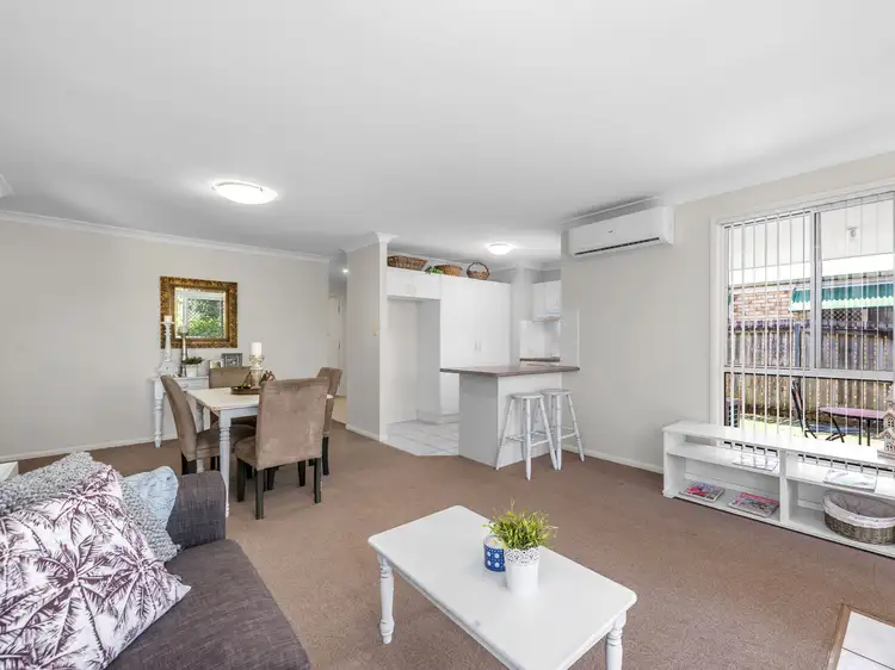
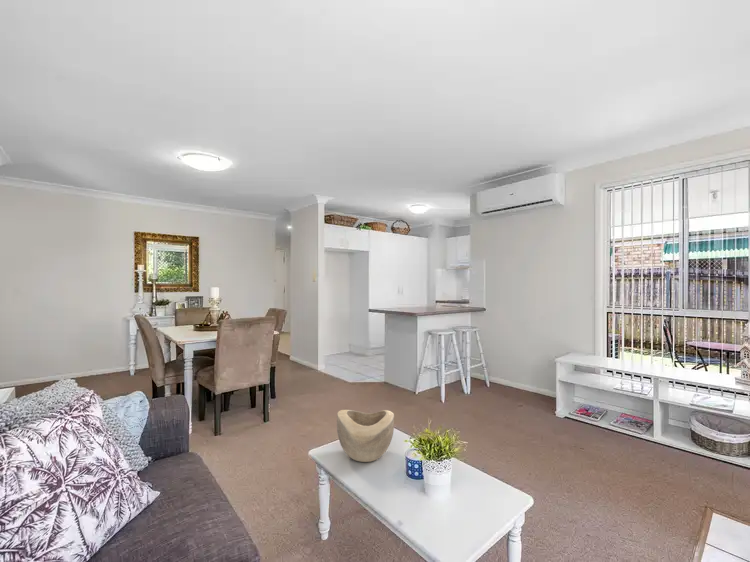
+ decorative bowl (365, 433)
